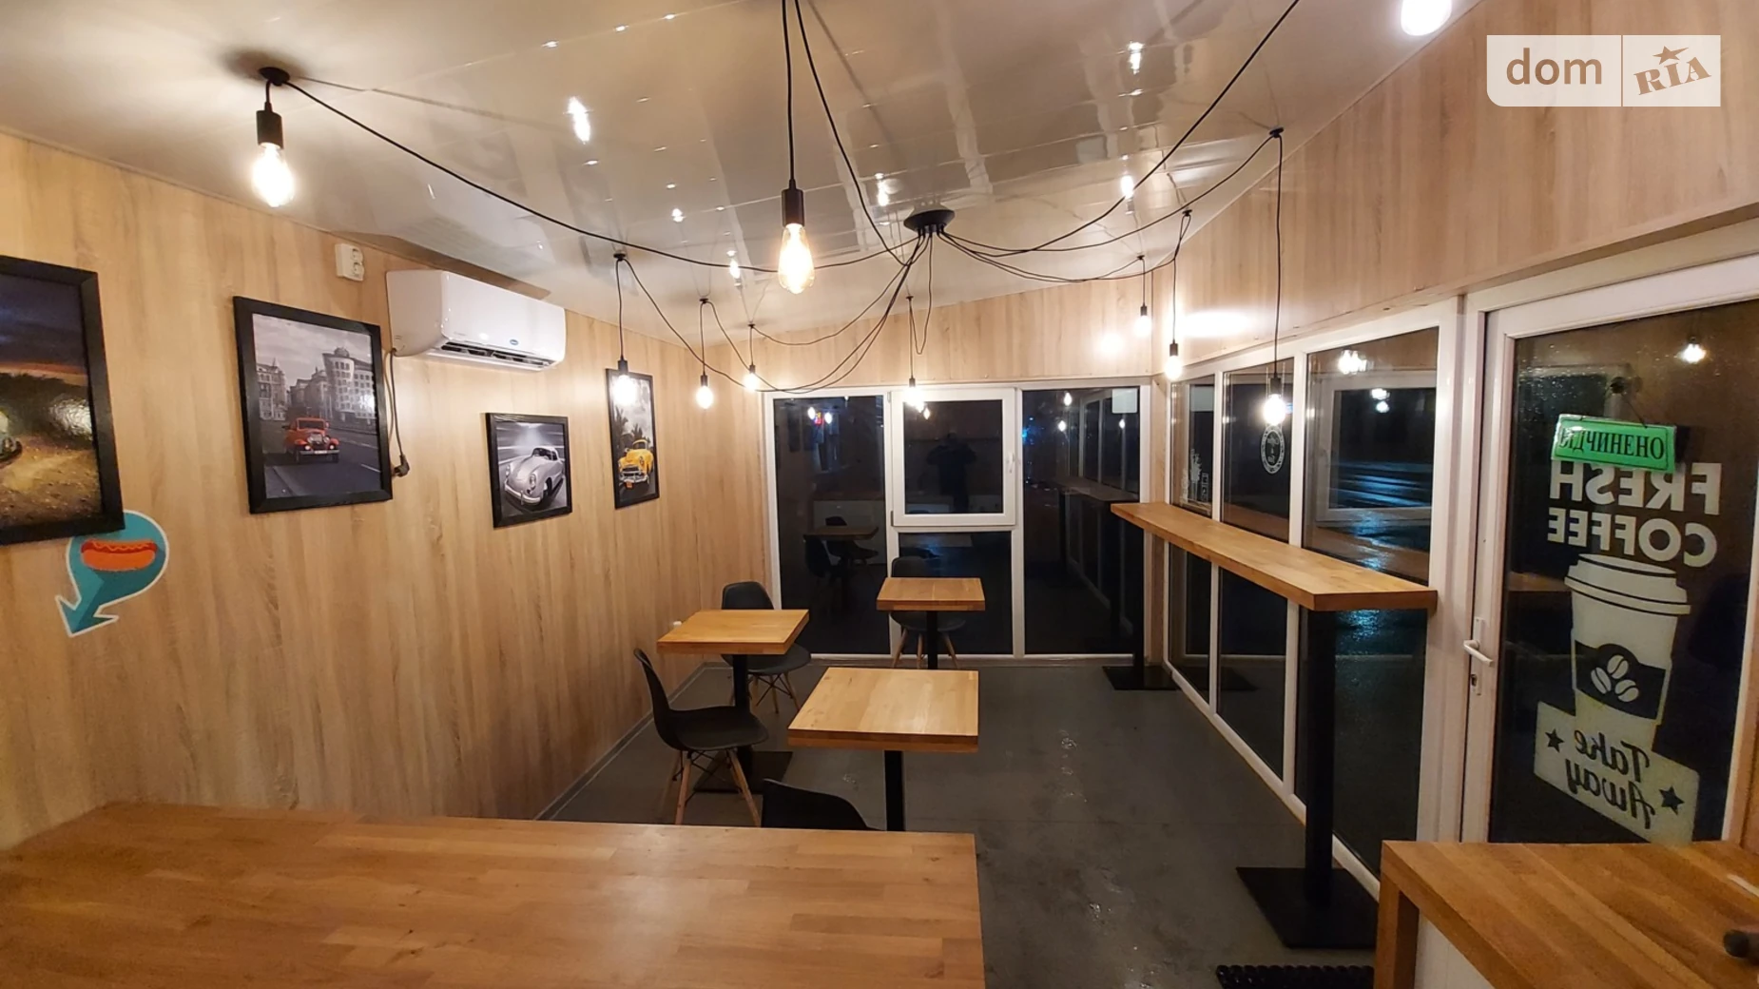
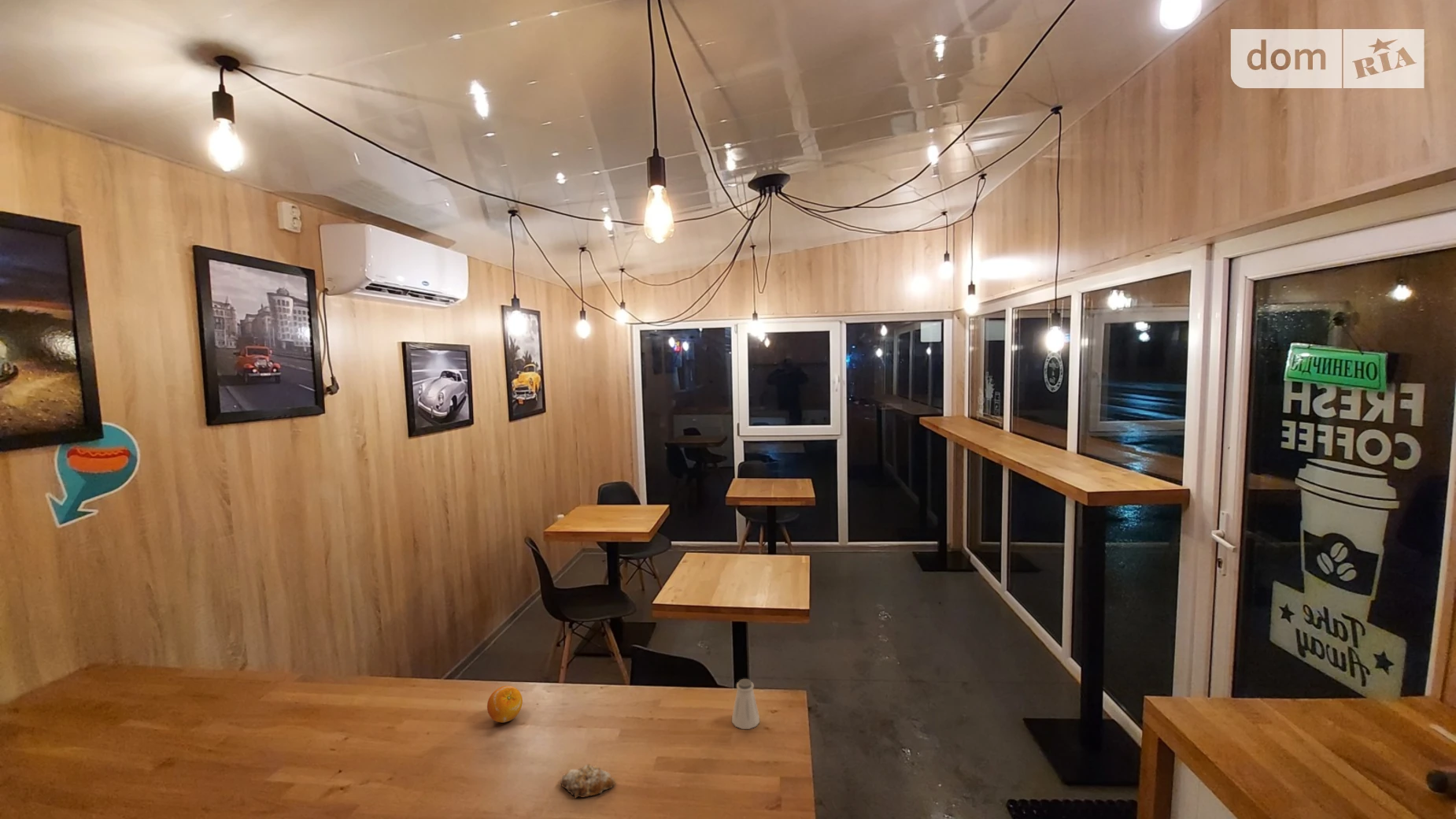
+ fruit (504, 703)
+ saltshaker (745, 701)
+ pastry (586, 777)
